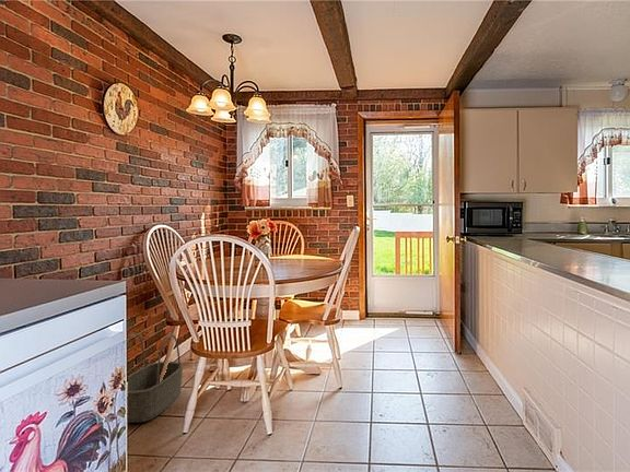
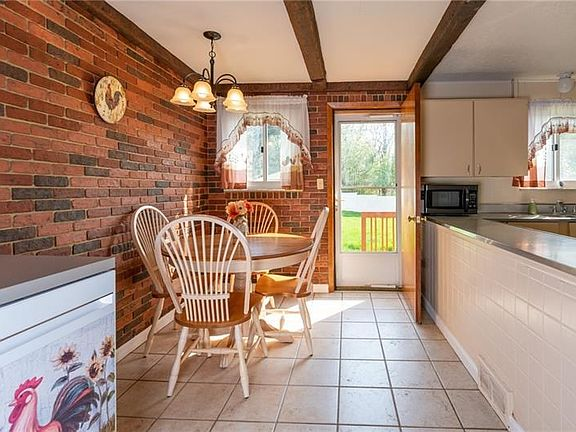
- basket (150, 370)
